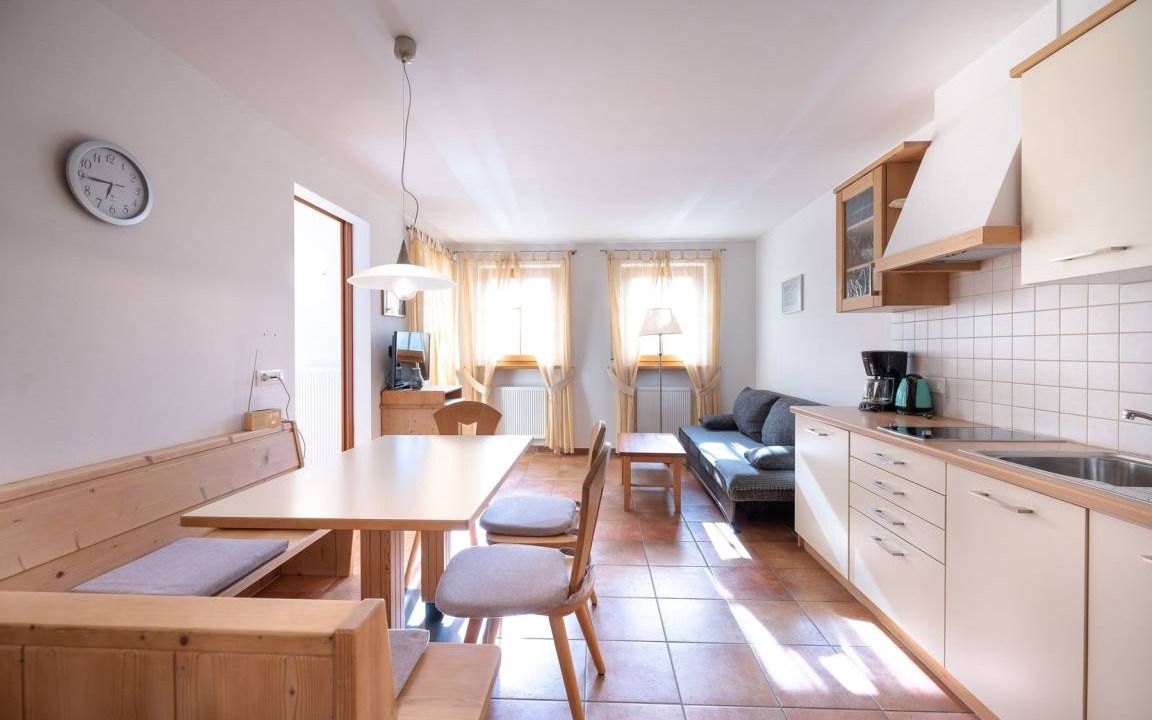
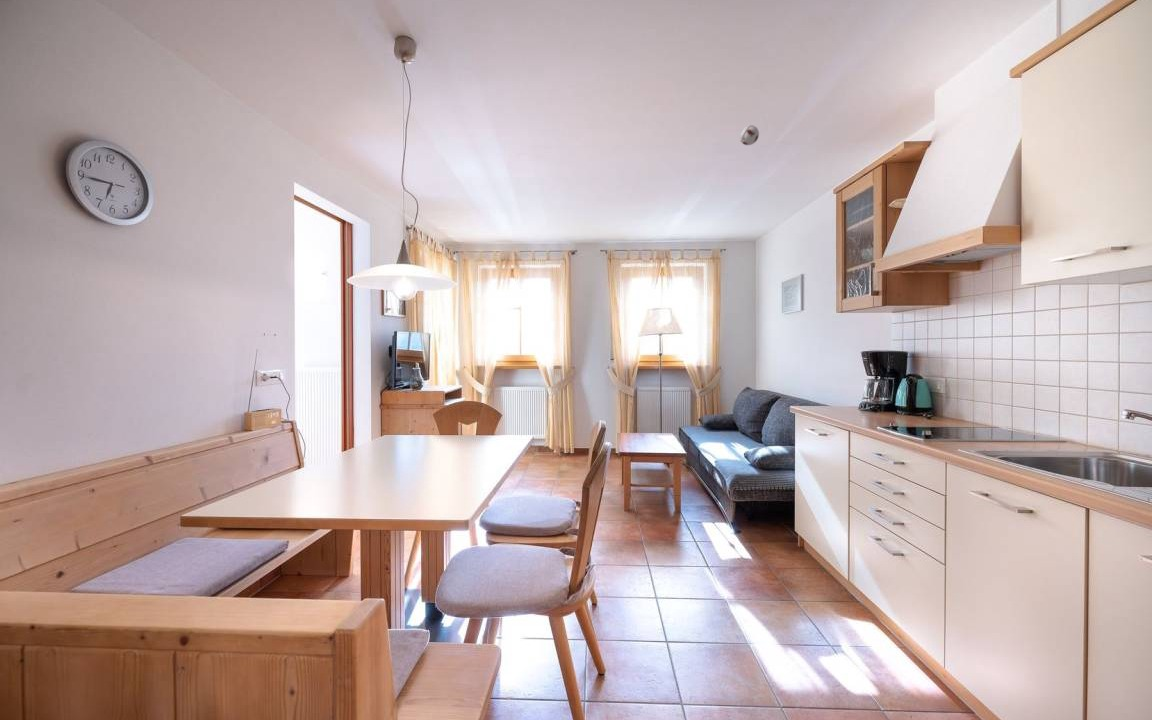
+ smoke detector (749, 135)
